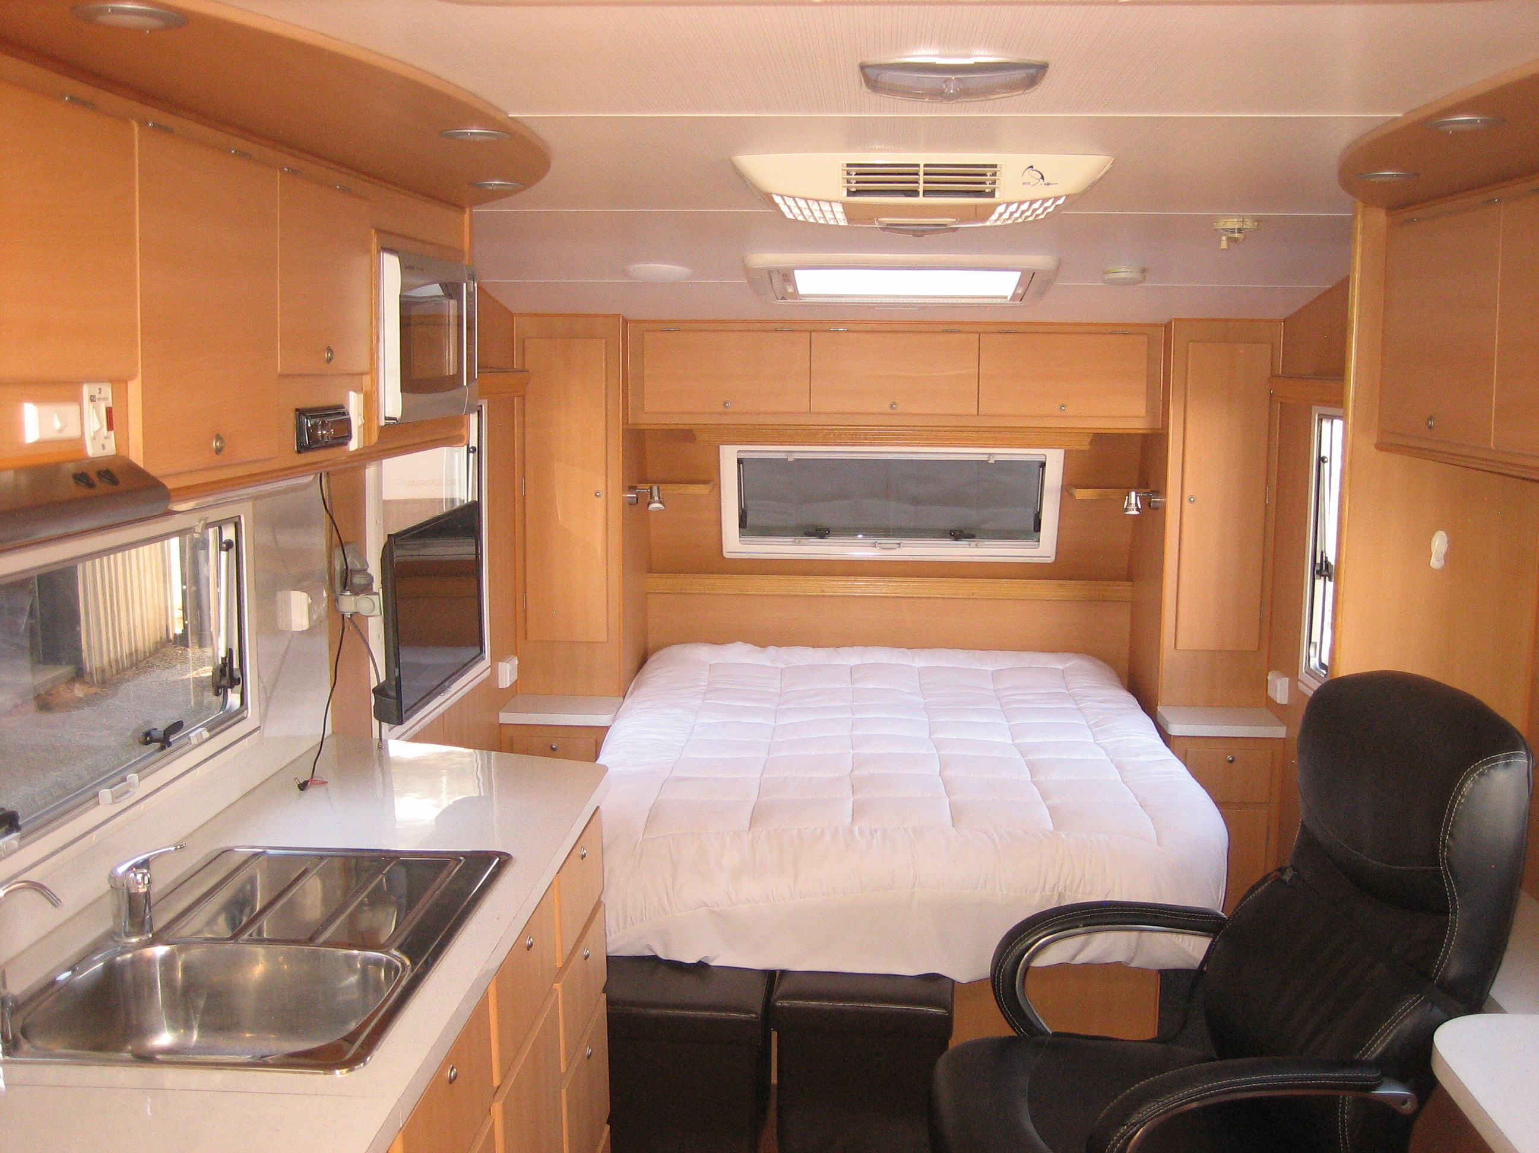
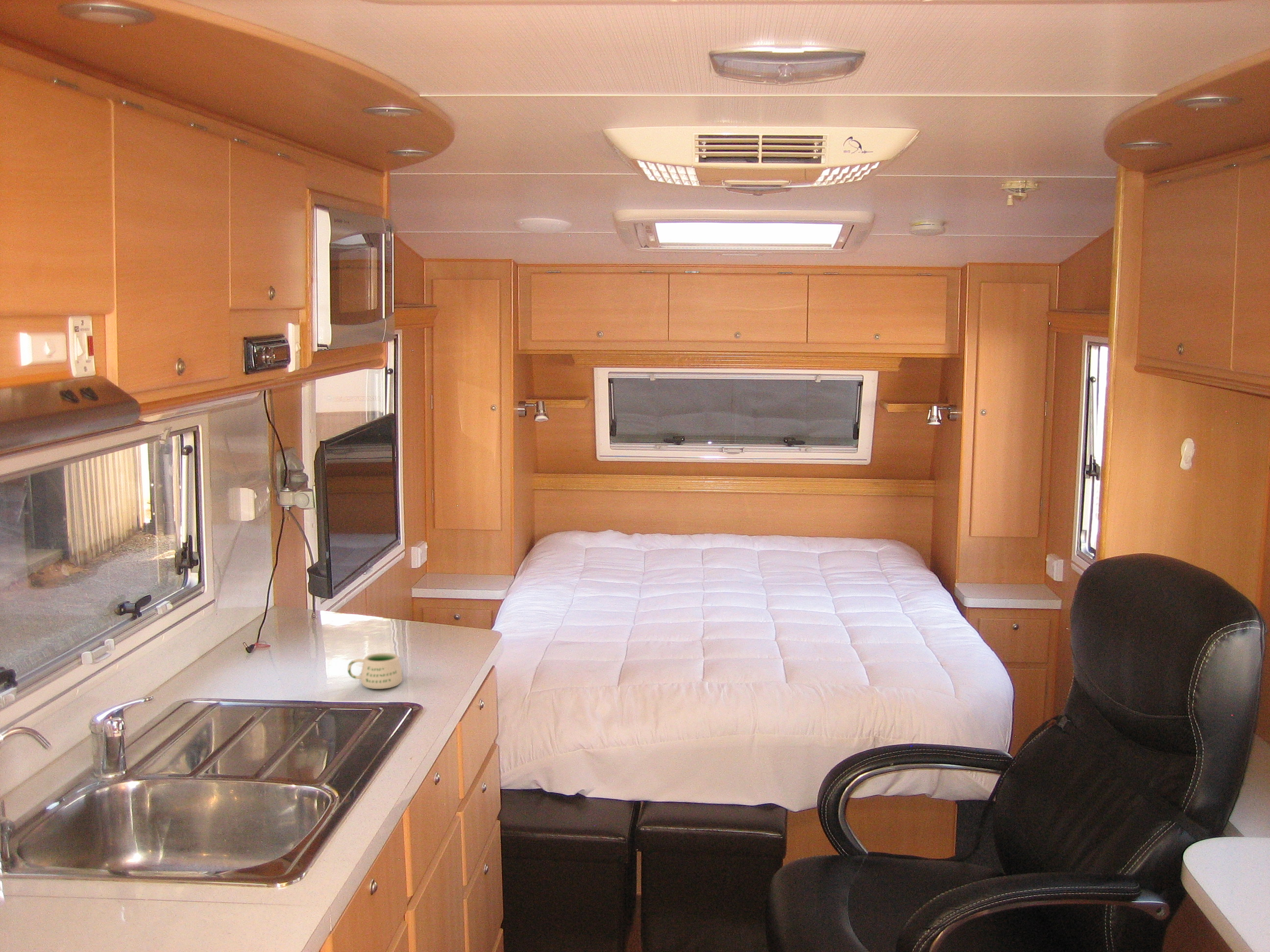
+ mug (374, 670)
